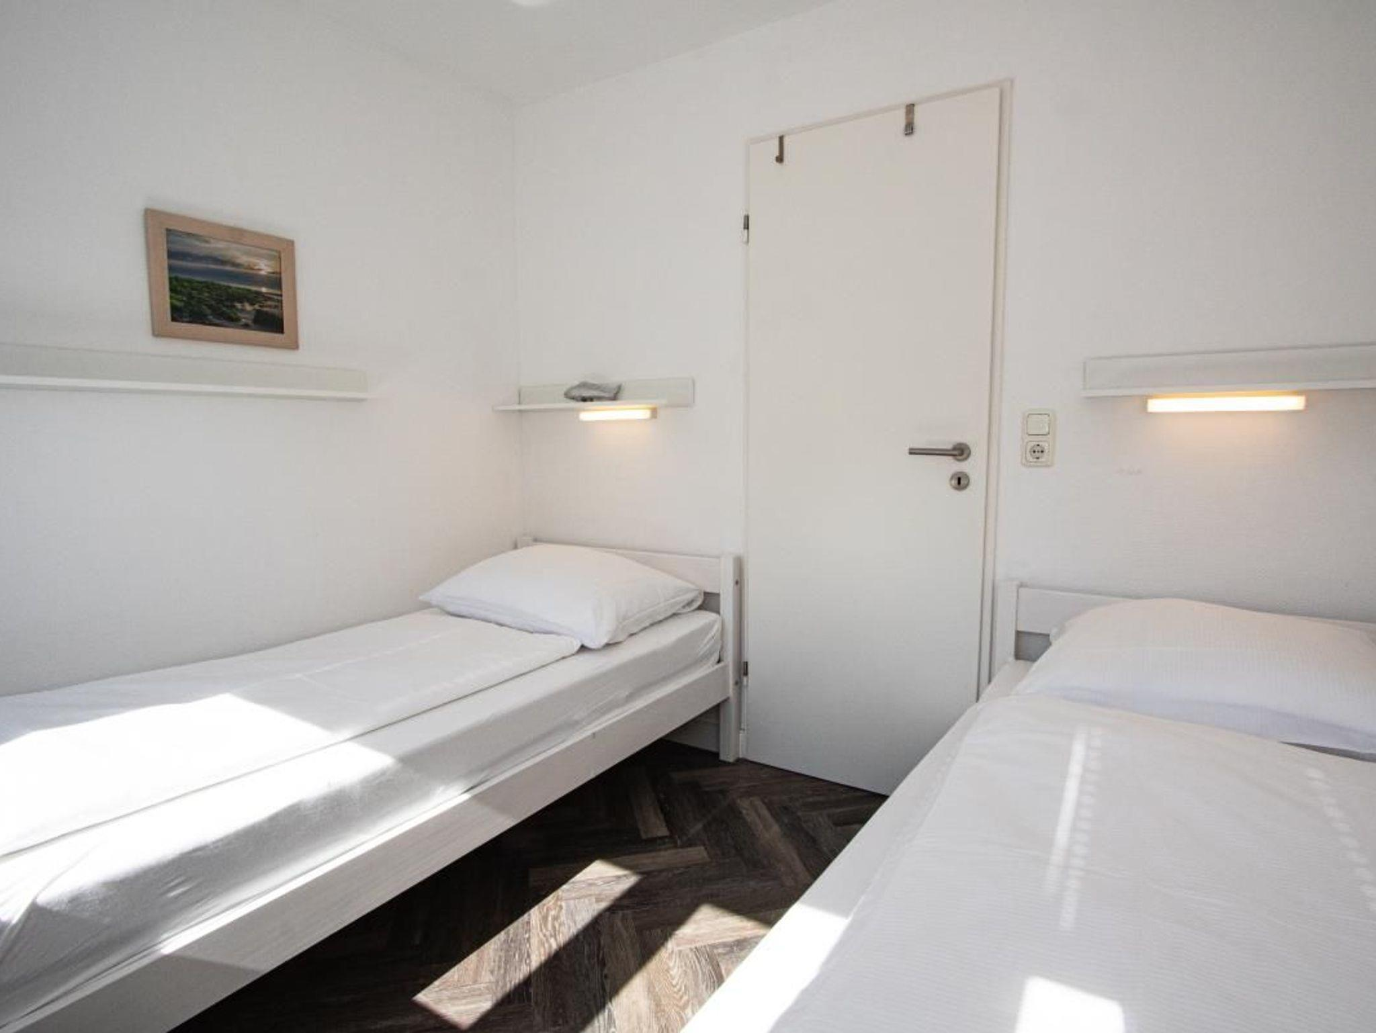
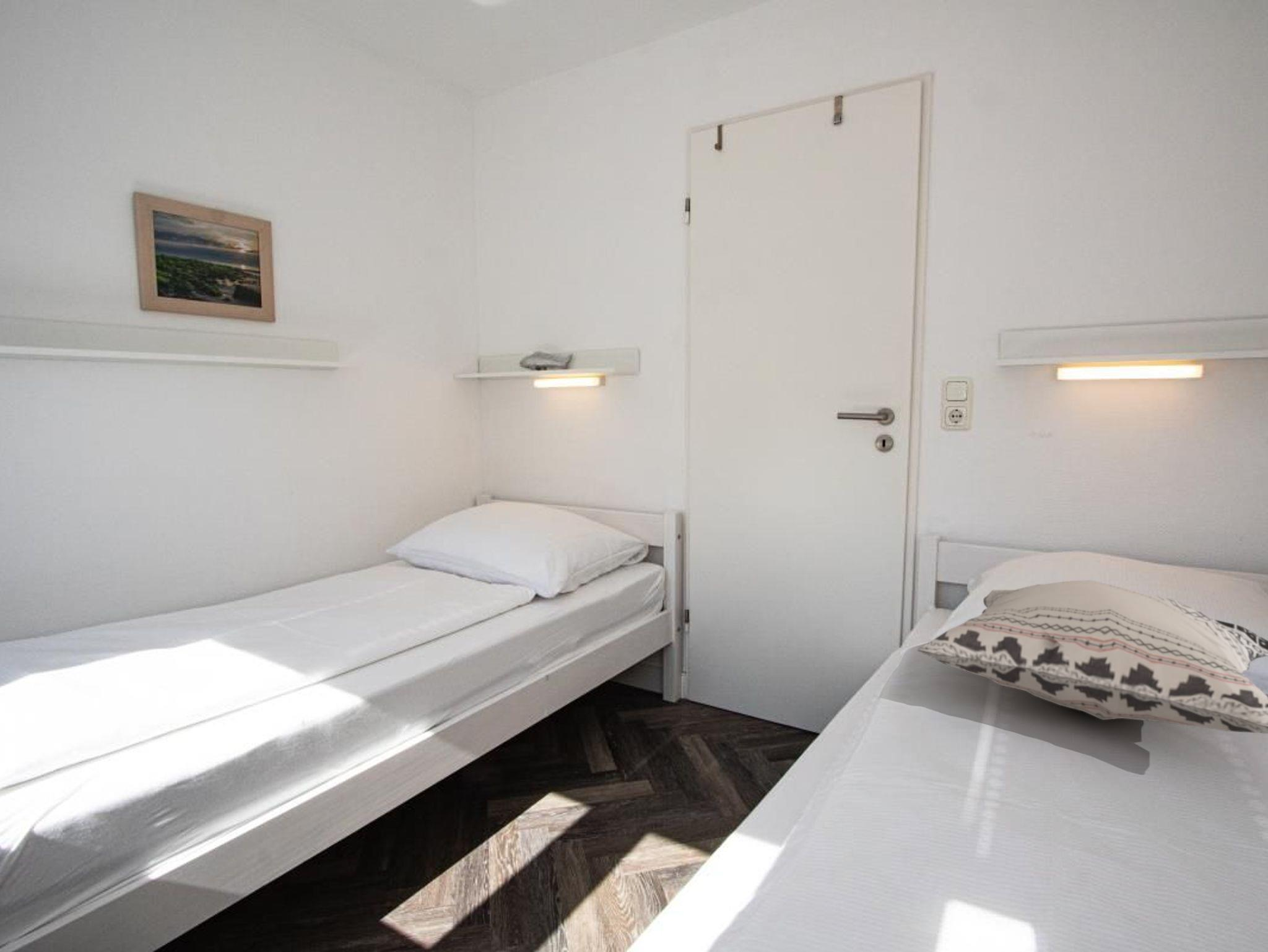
+ decorative pillow (1099, 646)
